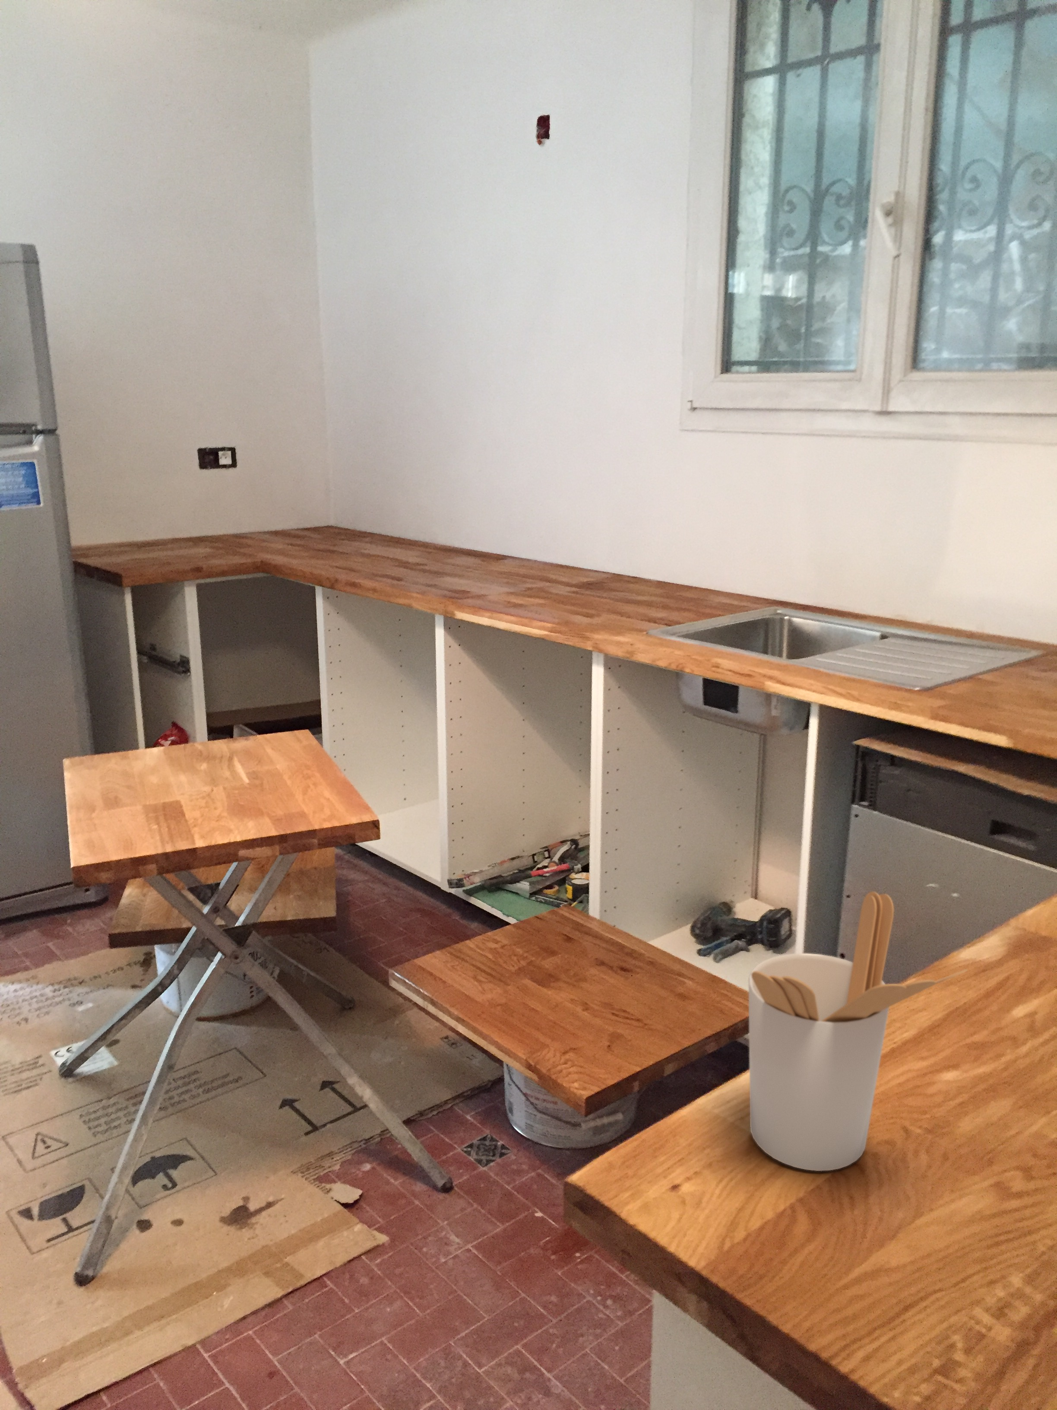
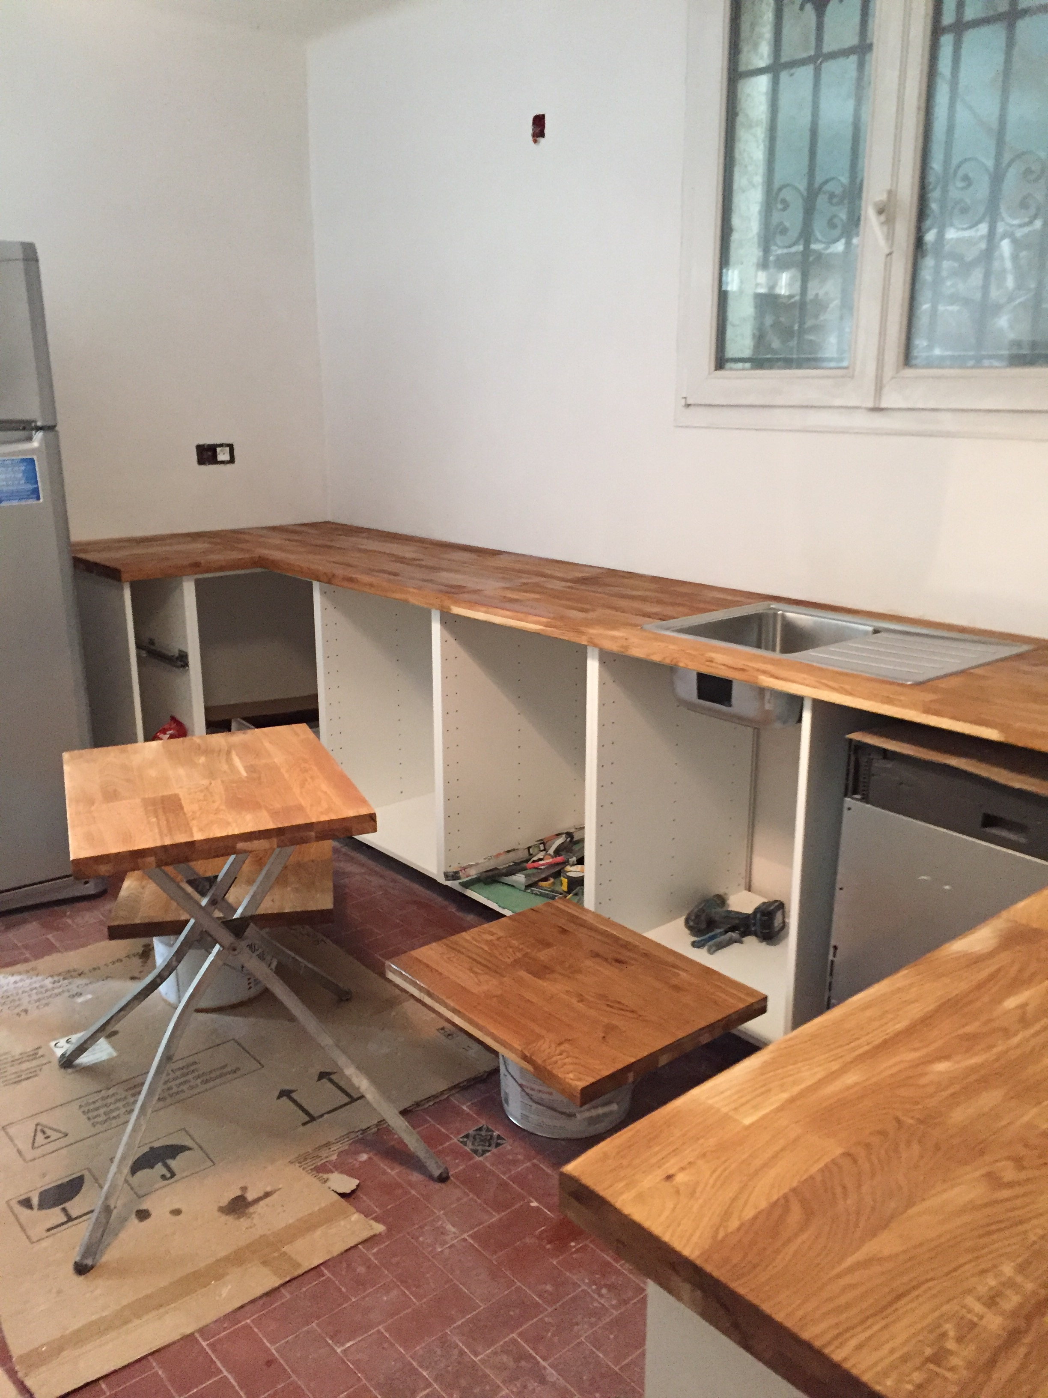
- utensil holder (844, 1041)
